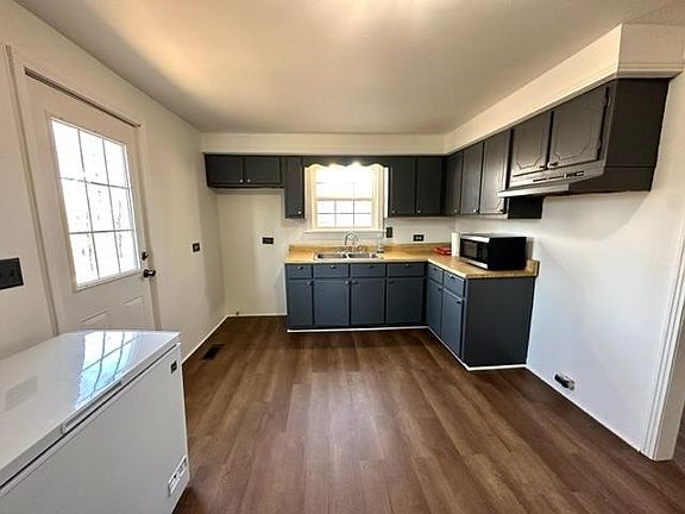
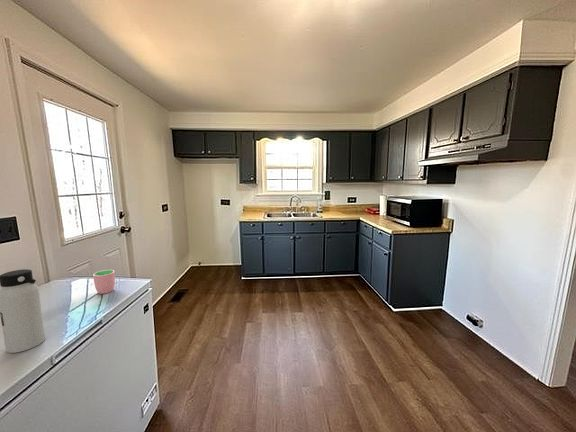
+ water bottle (21, 309)
+ cup (104, 281)
